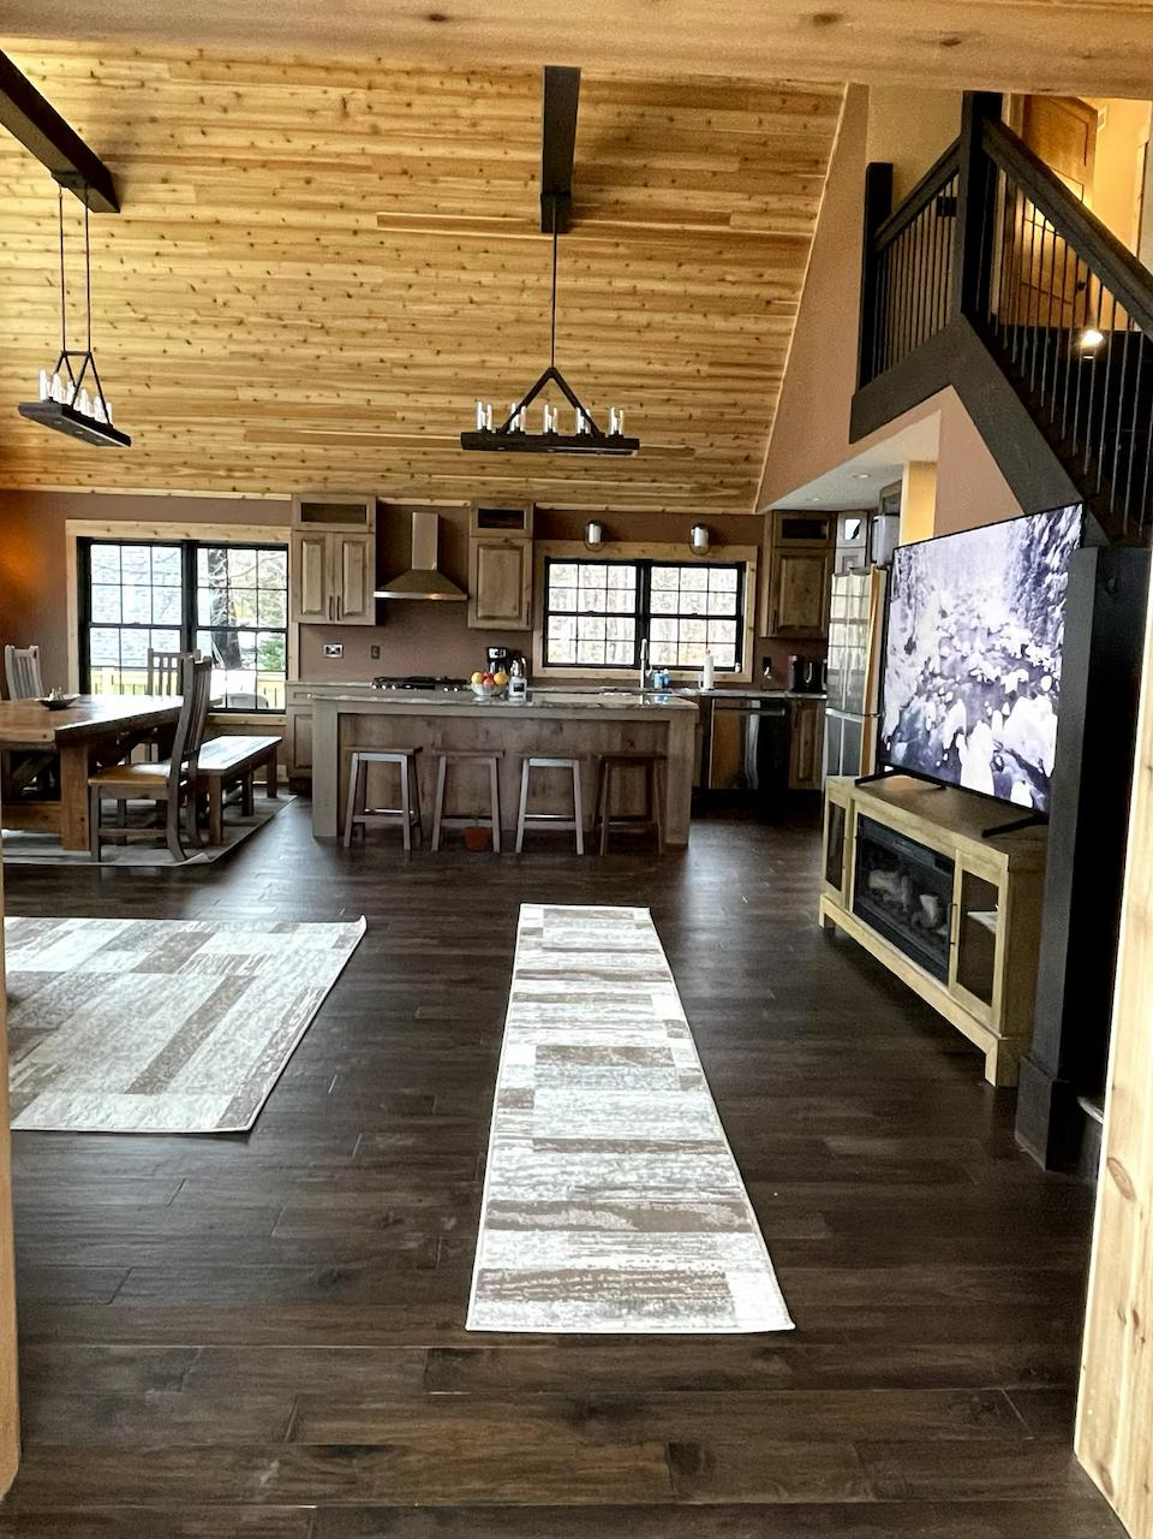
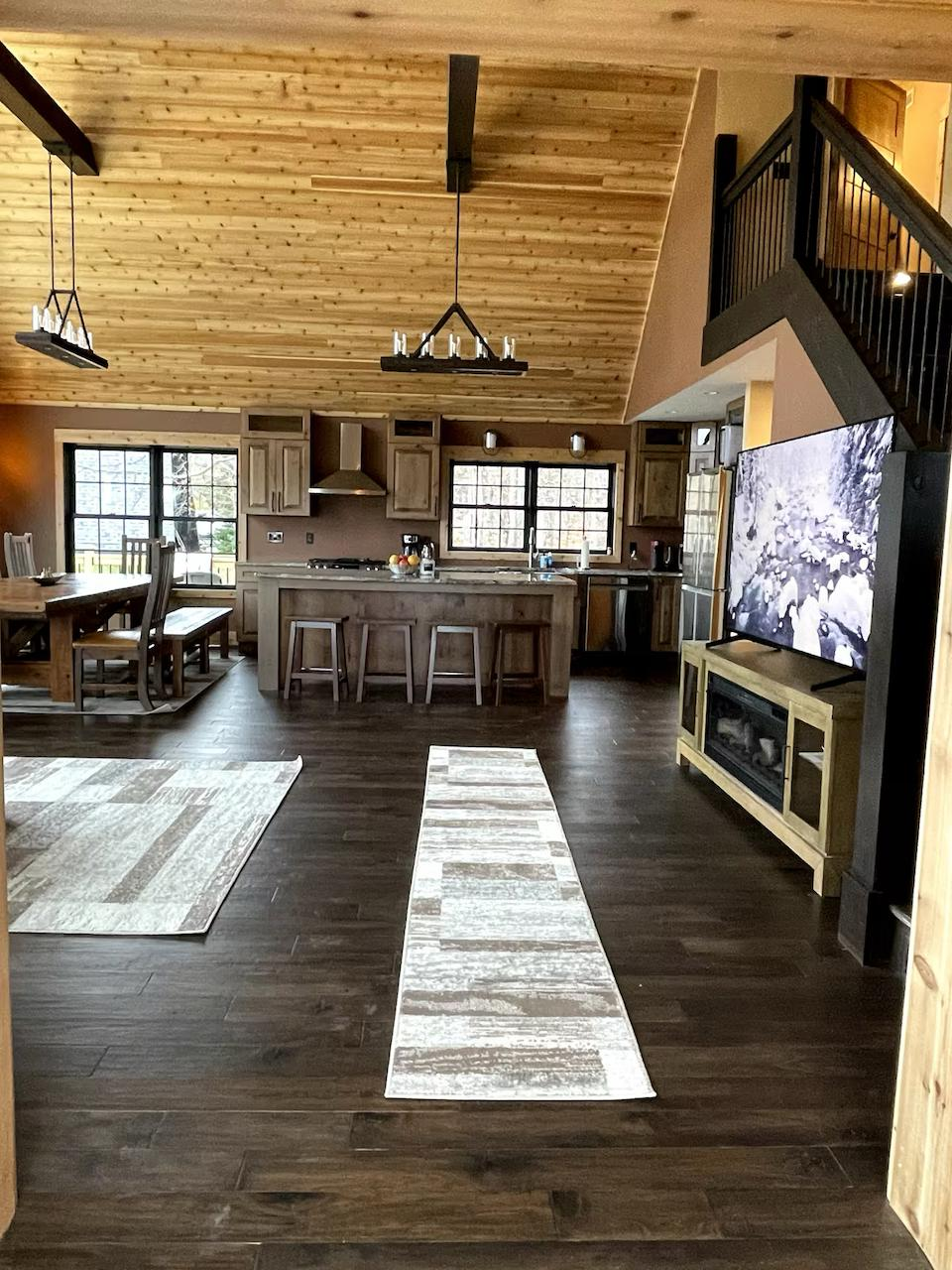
- potted plant (477, 825)
